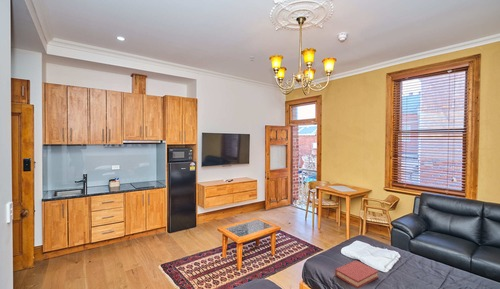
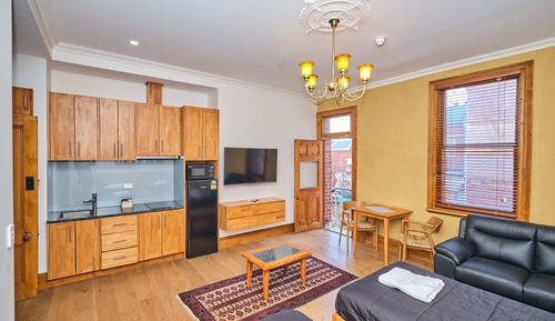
- hardback book (356, 273)
